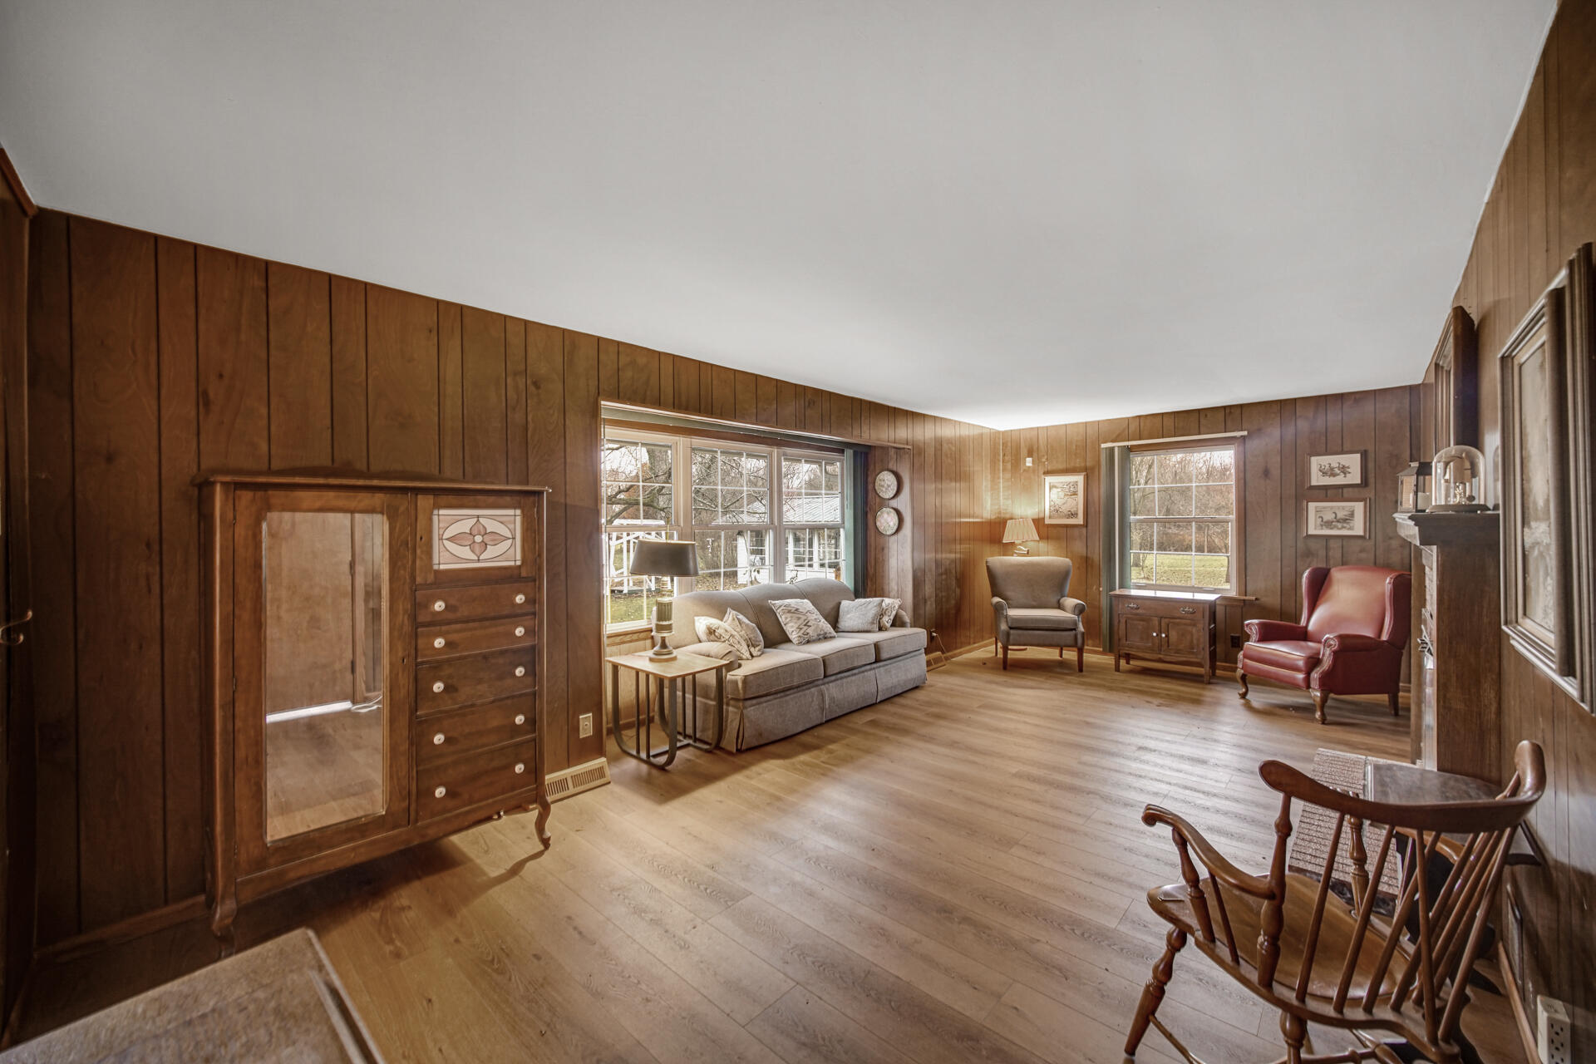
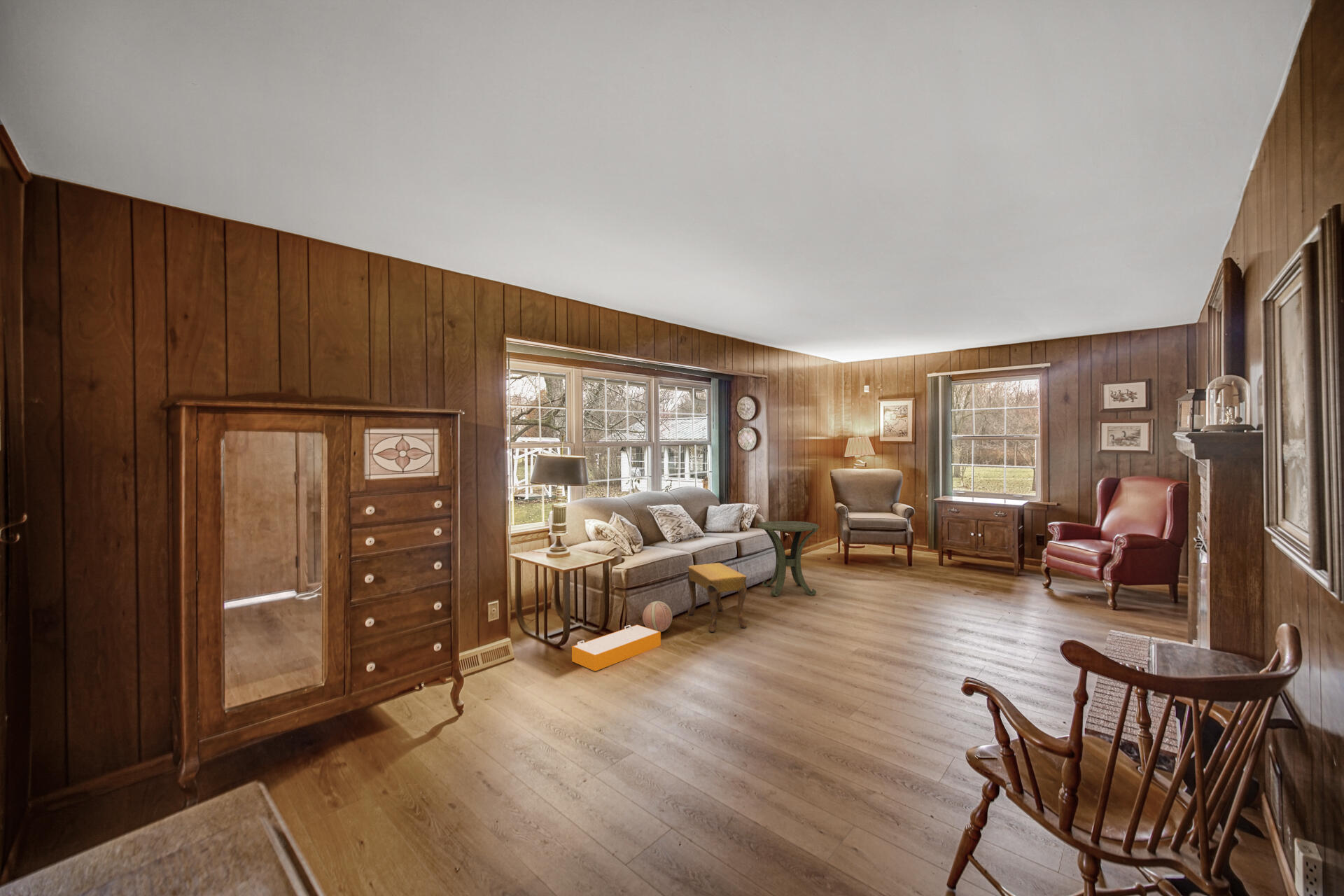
+ side table (788, 557)
+ footstool (715, 594)
+ ball (657, 616)
+ storage bin (617, 645)
